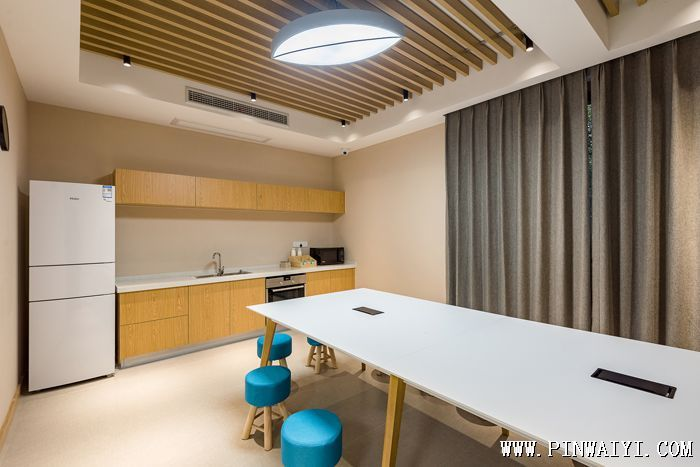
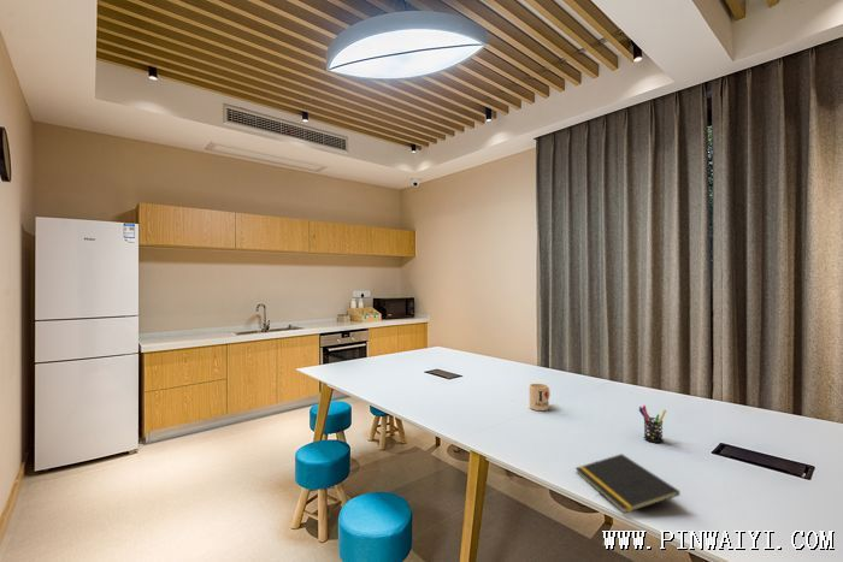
+ mug (541, 396)
+ pen holder (653, 422)
+ notepad (623, 480)
